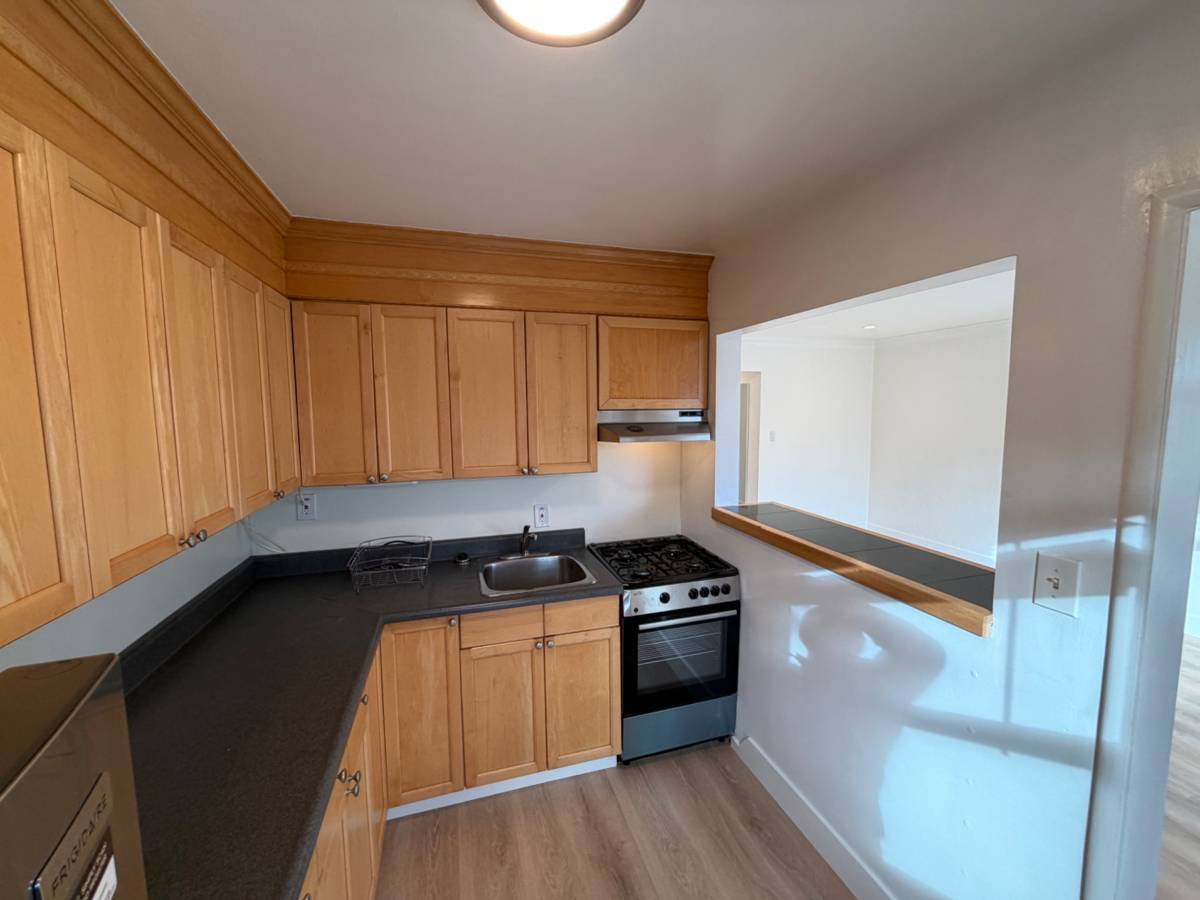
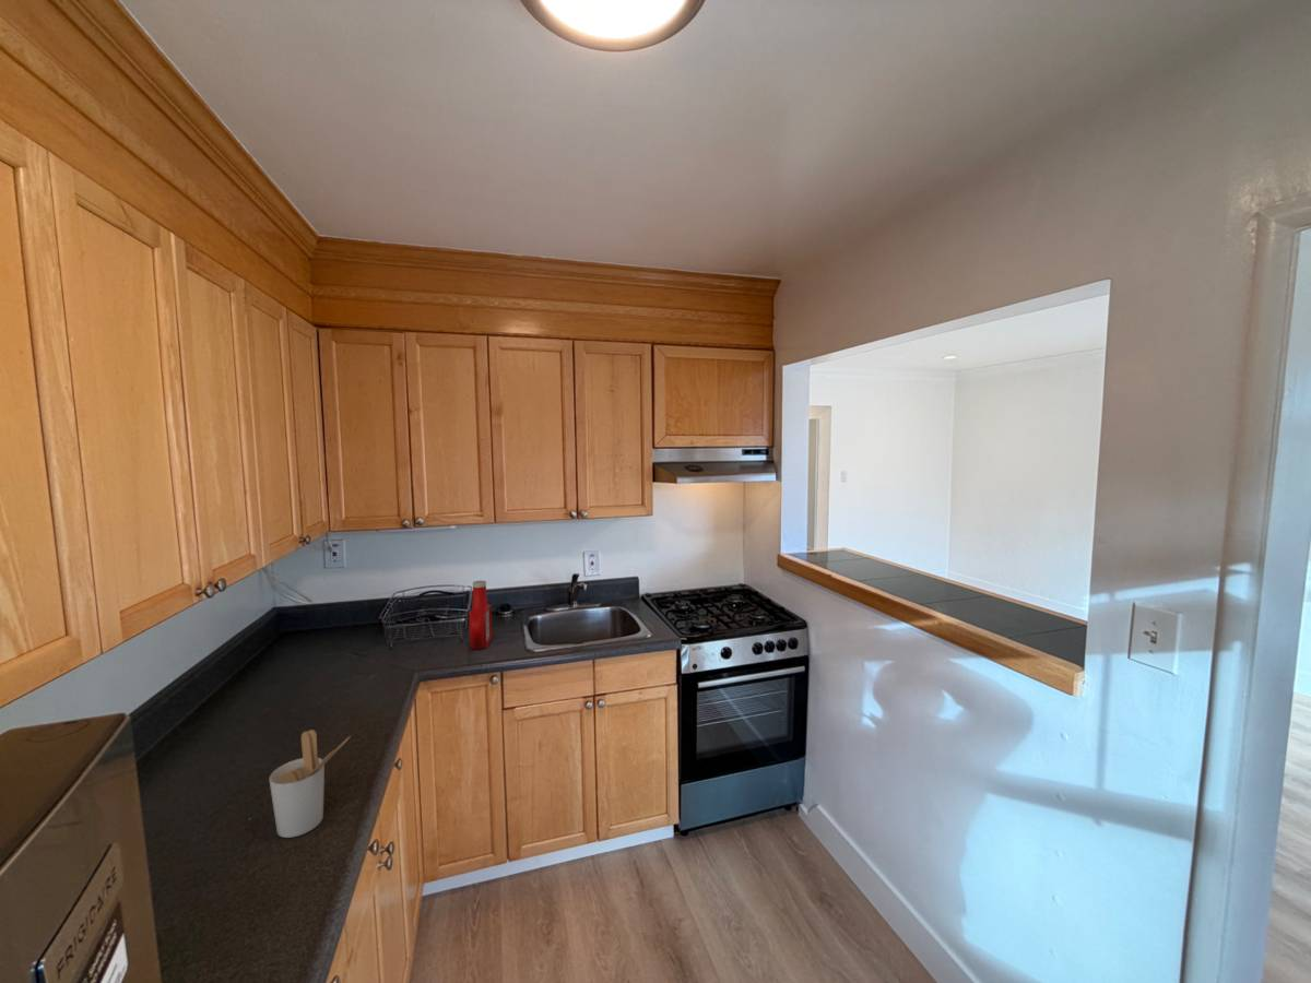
+ utensil holder (311, 782)
+ soap bottle (480, 612)
